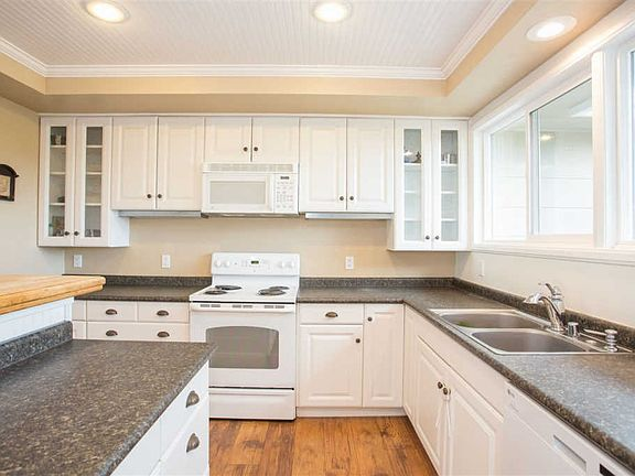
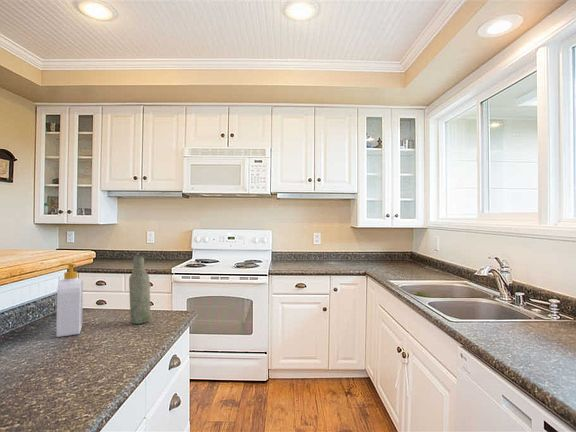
+ soap bottle (69, 297)
+ bottle (139, 288)
